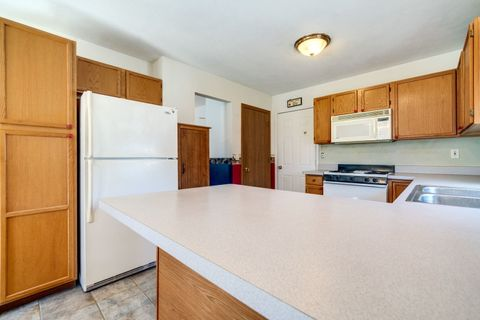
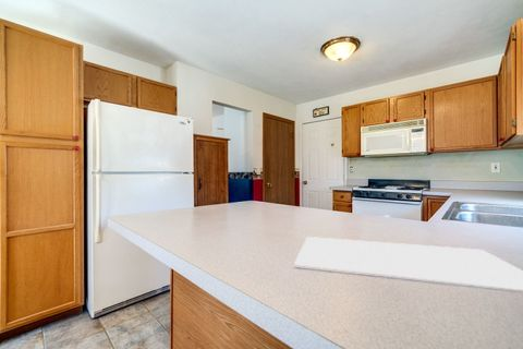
+ cutting board (396, 256)
